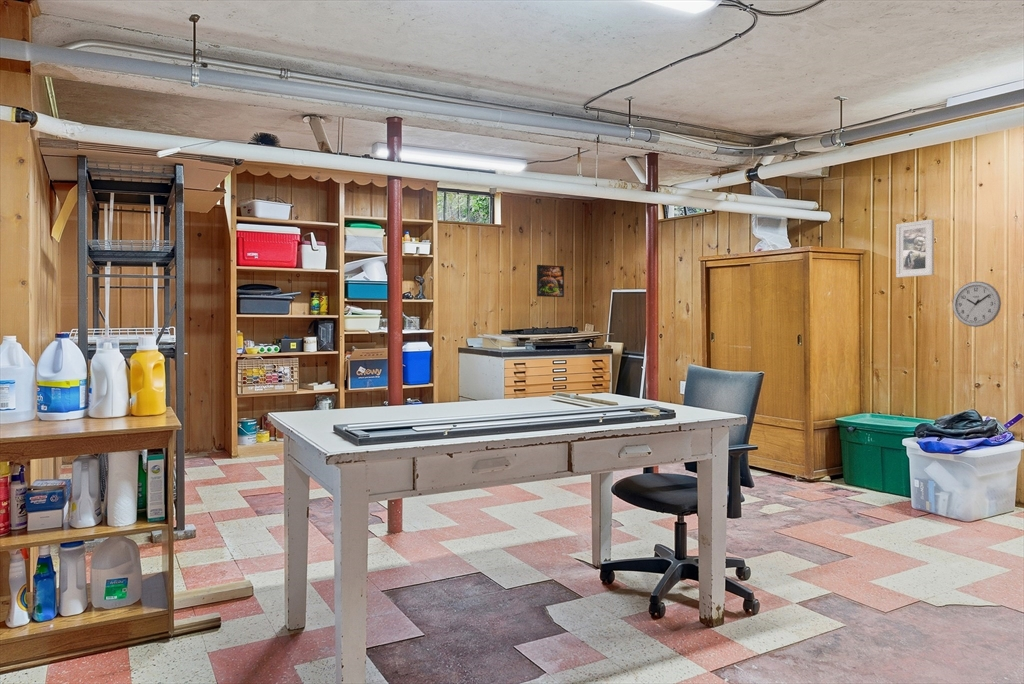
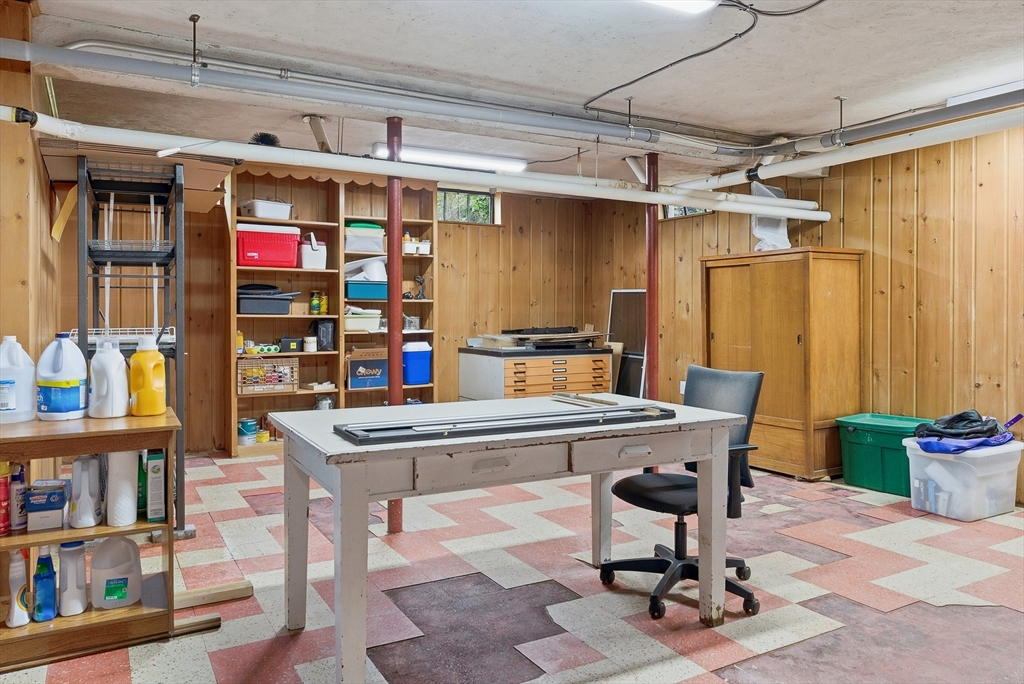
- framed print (914, 249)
- wall clock (975, 304)
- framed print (550, 281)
